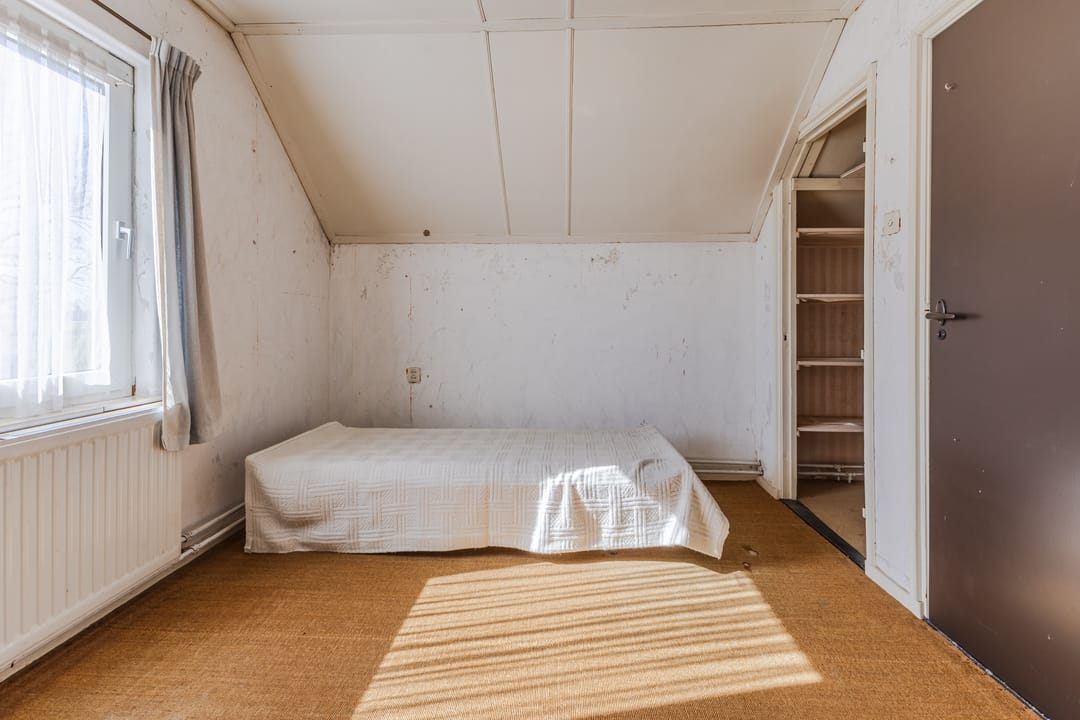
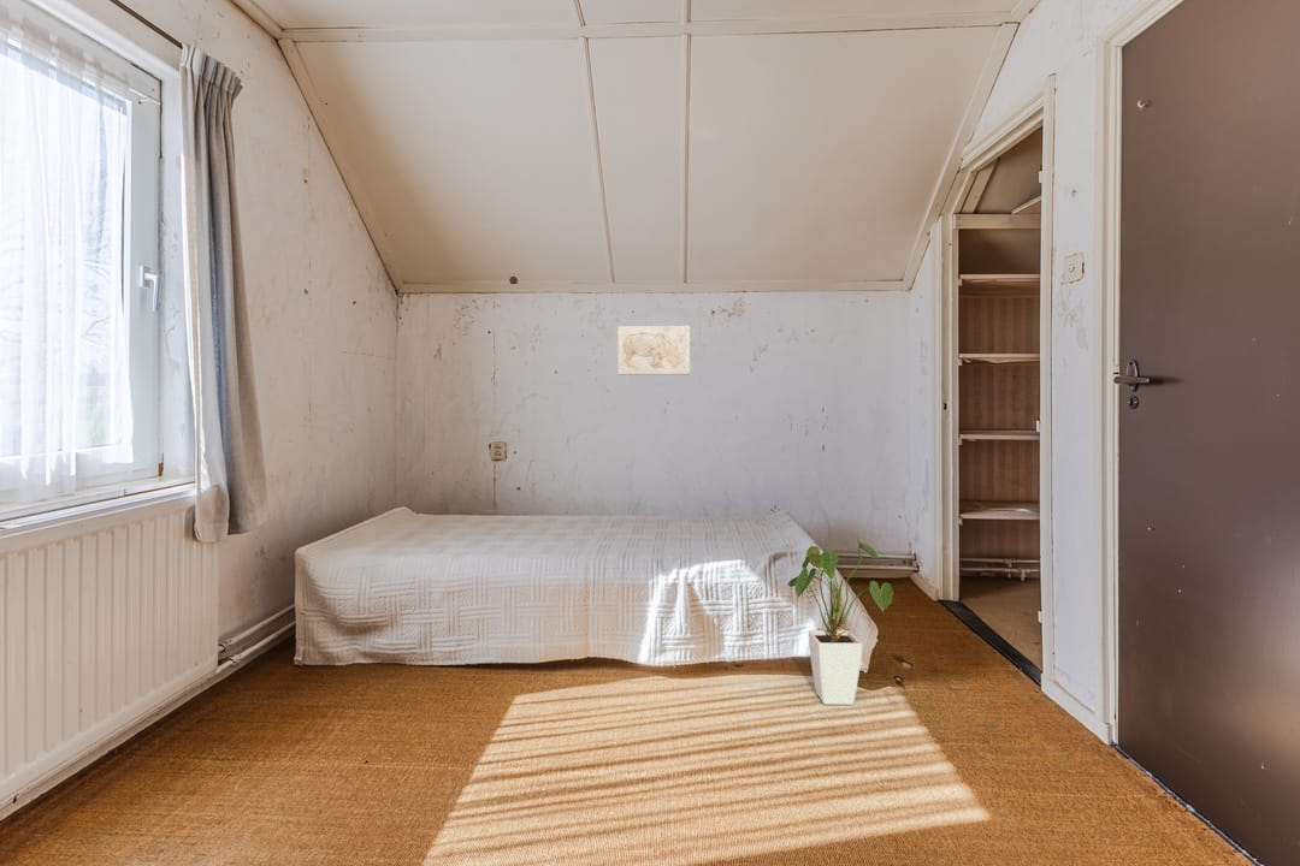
+ house plant (845, 618)
+ wall art (654, 350)
